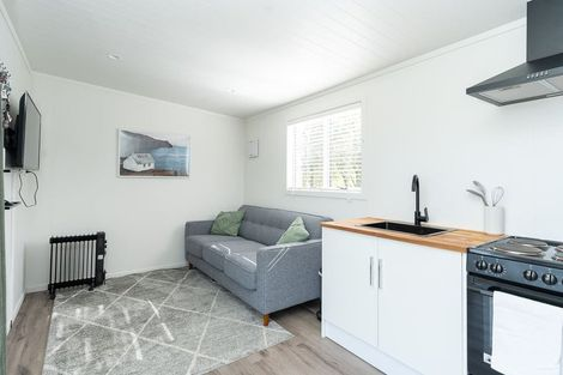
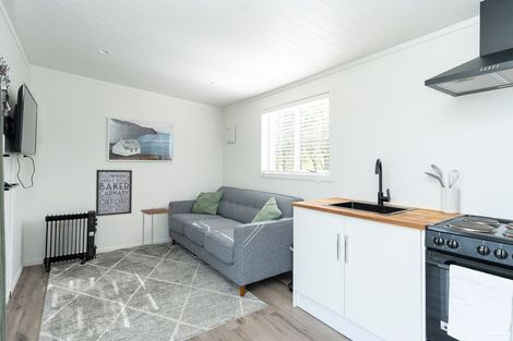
+ side table (152, 228)
+ wall art (114, 192)
